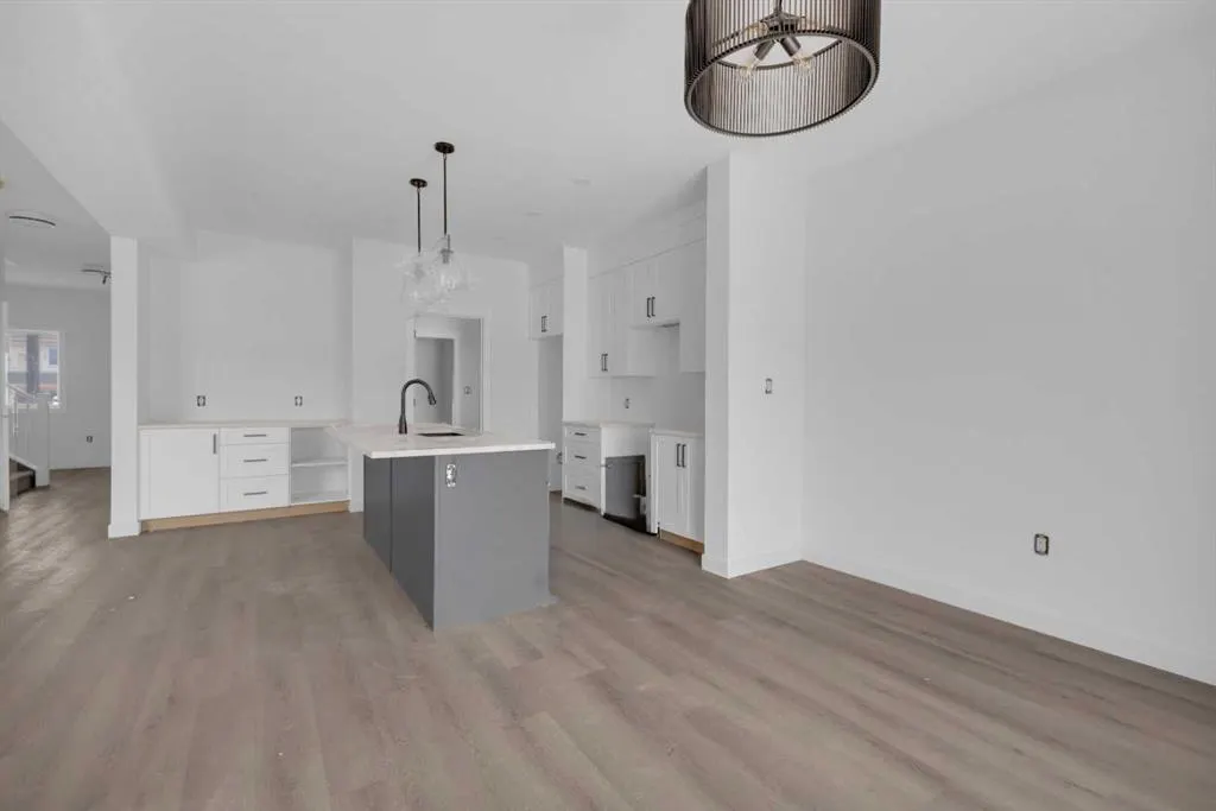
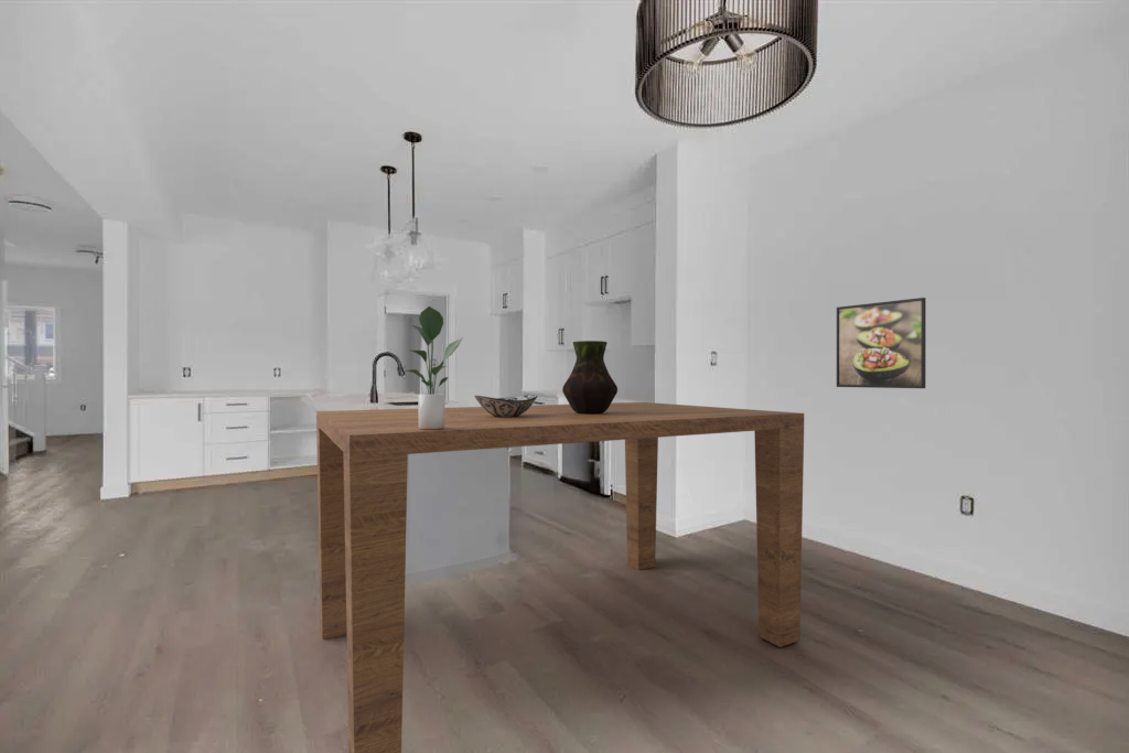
+ decorative bowl (506, 405)
+ table (626, 524)
+ vase (590, 377)
+ potted plant (434, 368)
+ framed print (878, 345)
